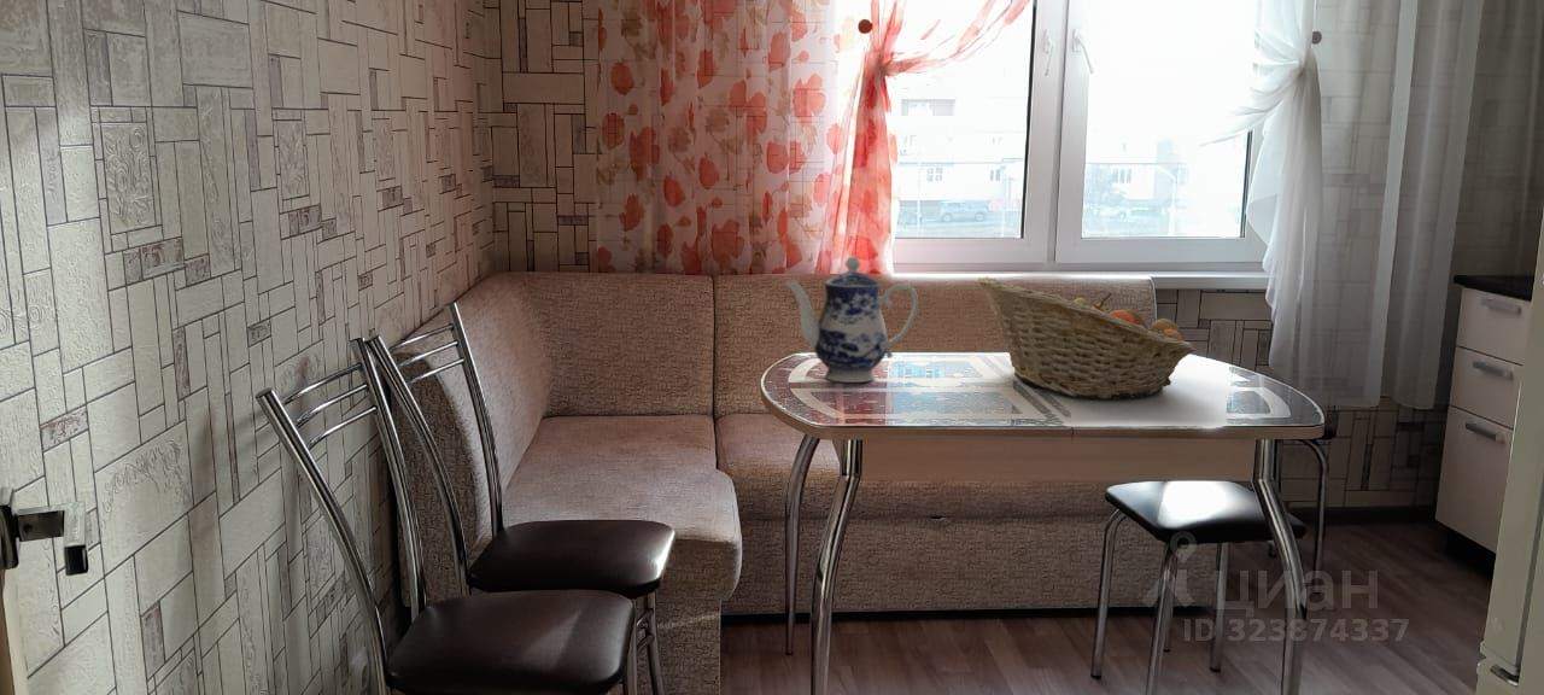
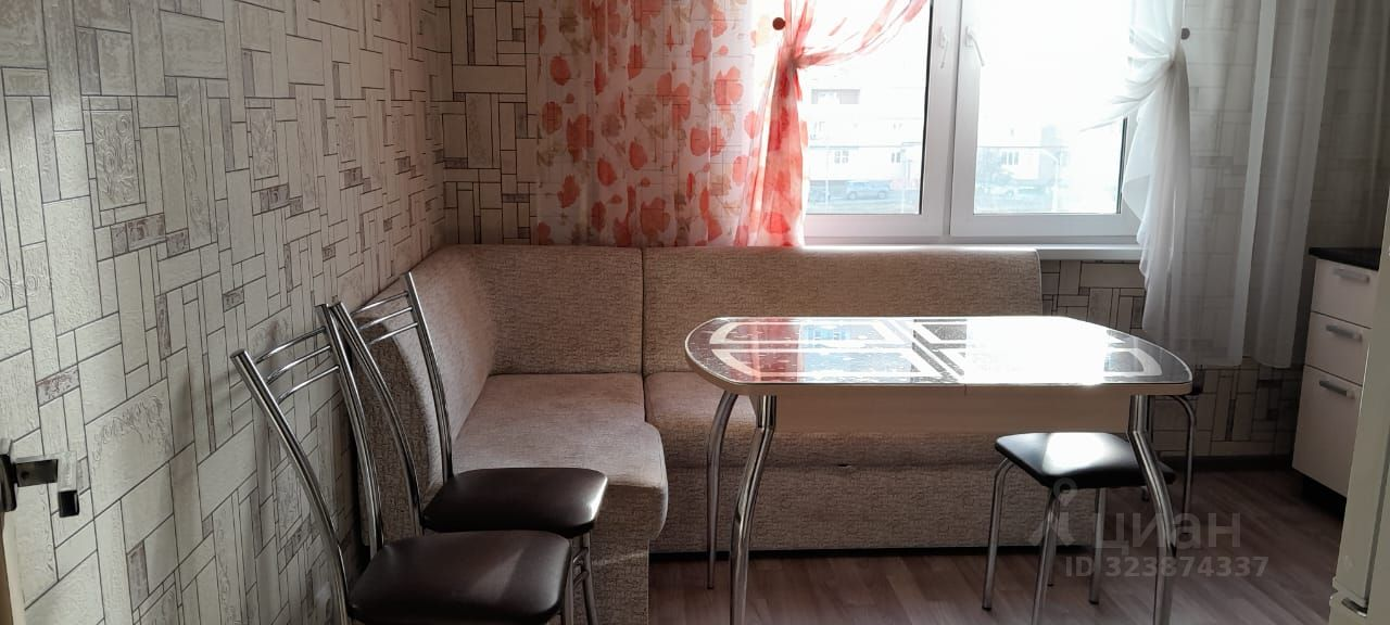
- teapot (850, 317)
- fruit basket (1080, 331)
